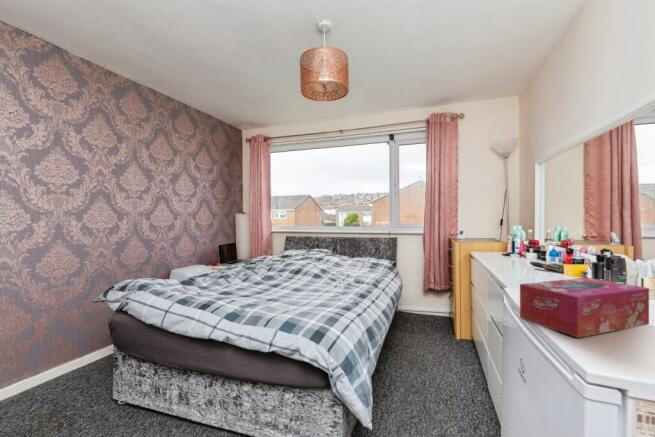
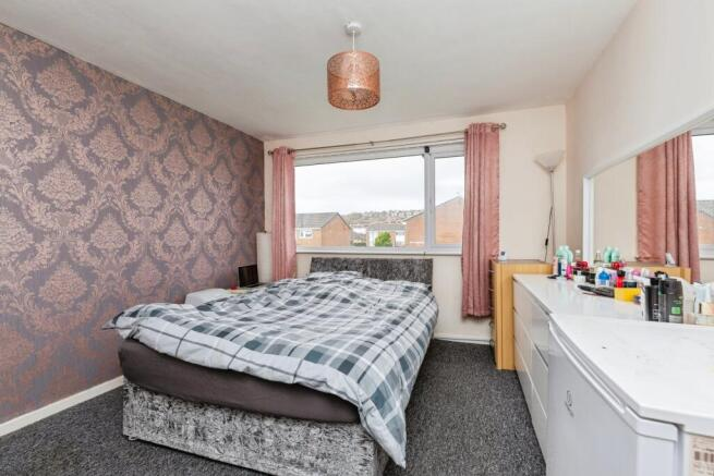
- tissue box (582, 303)
